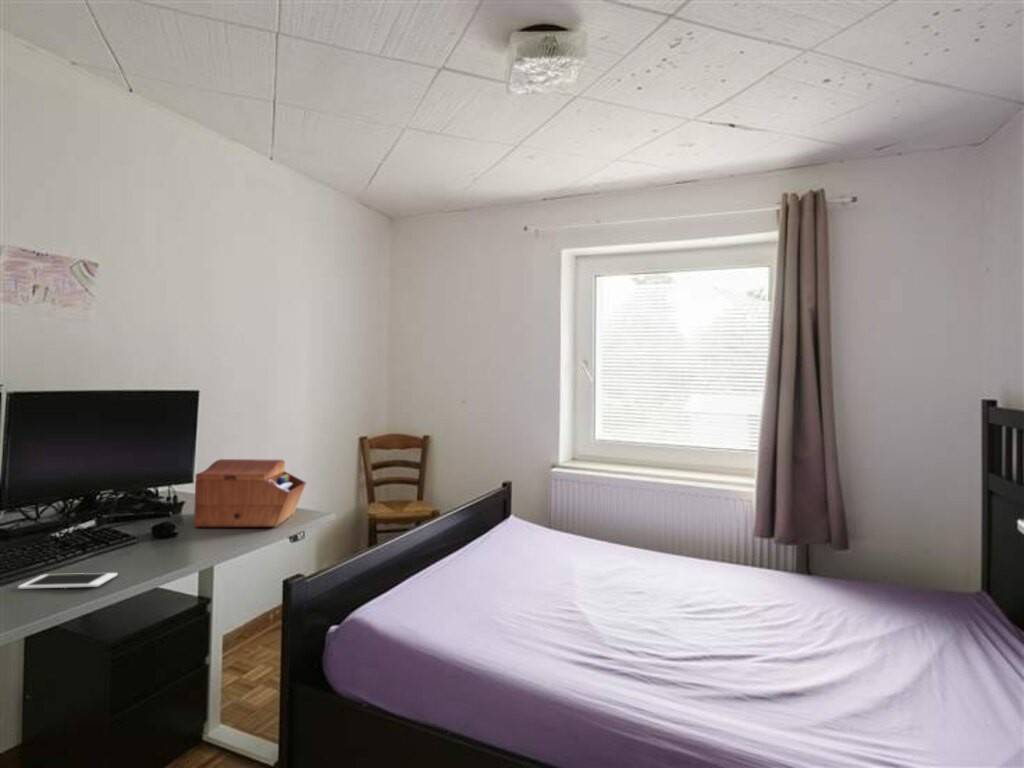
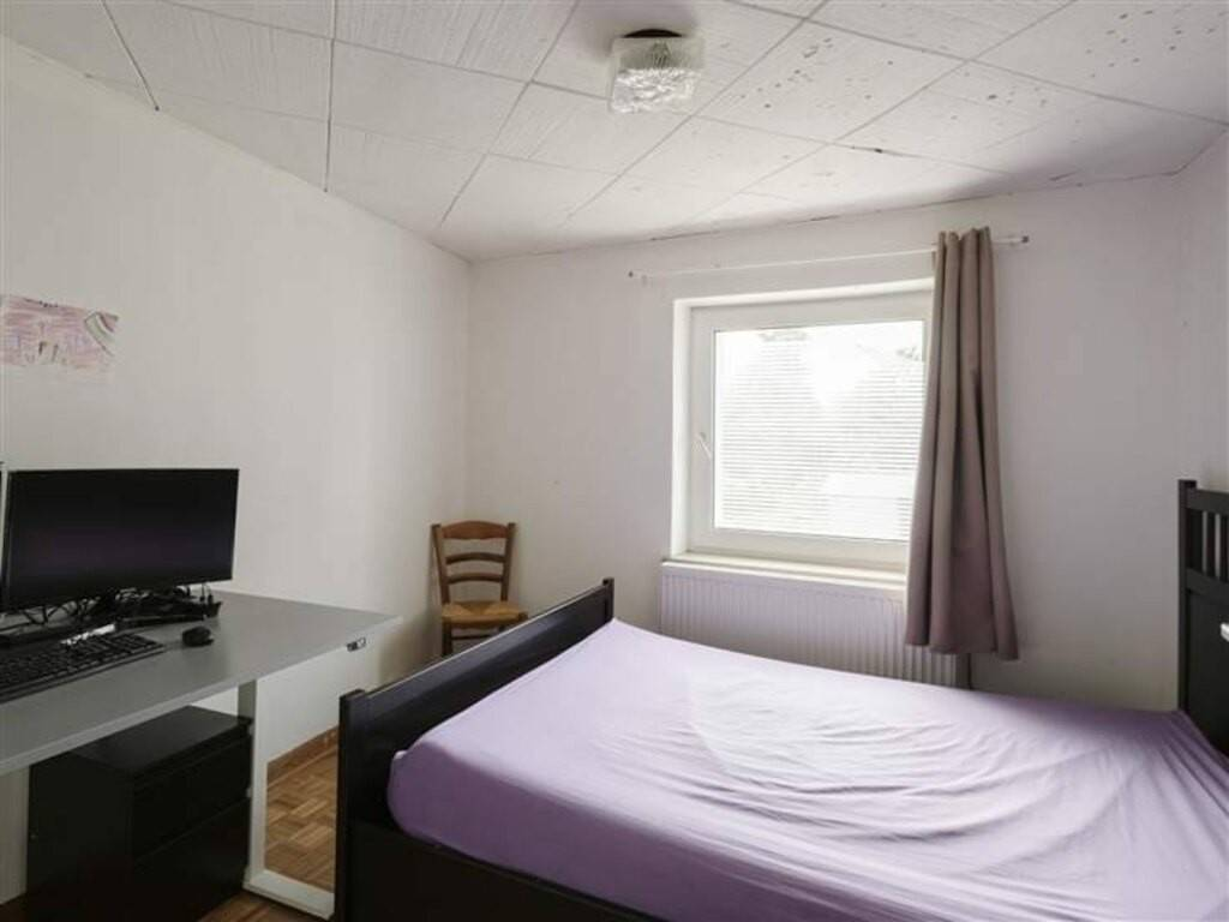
- cell phone (69, 580)
- sewing box (253, 491)
